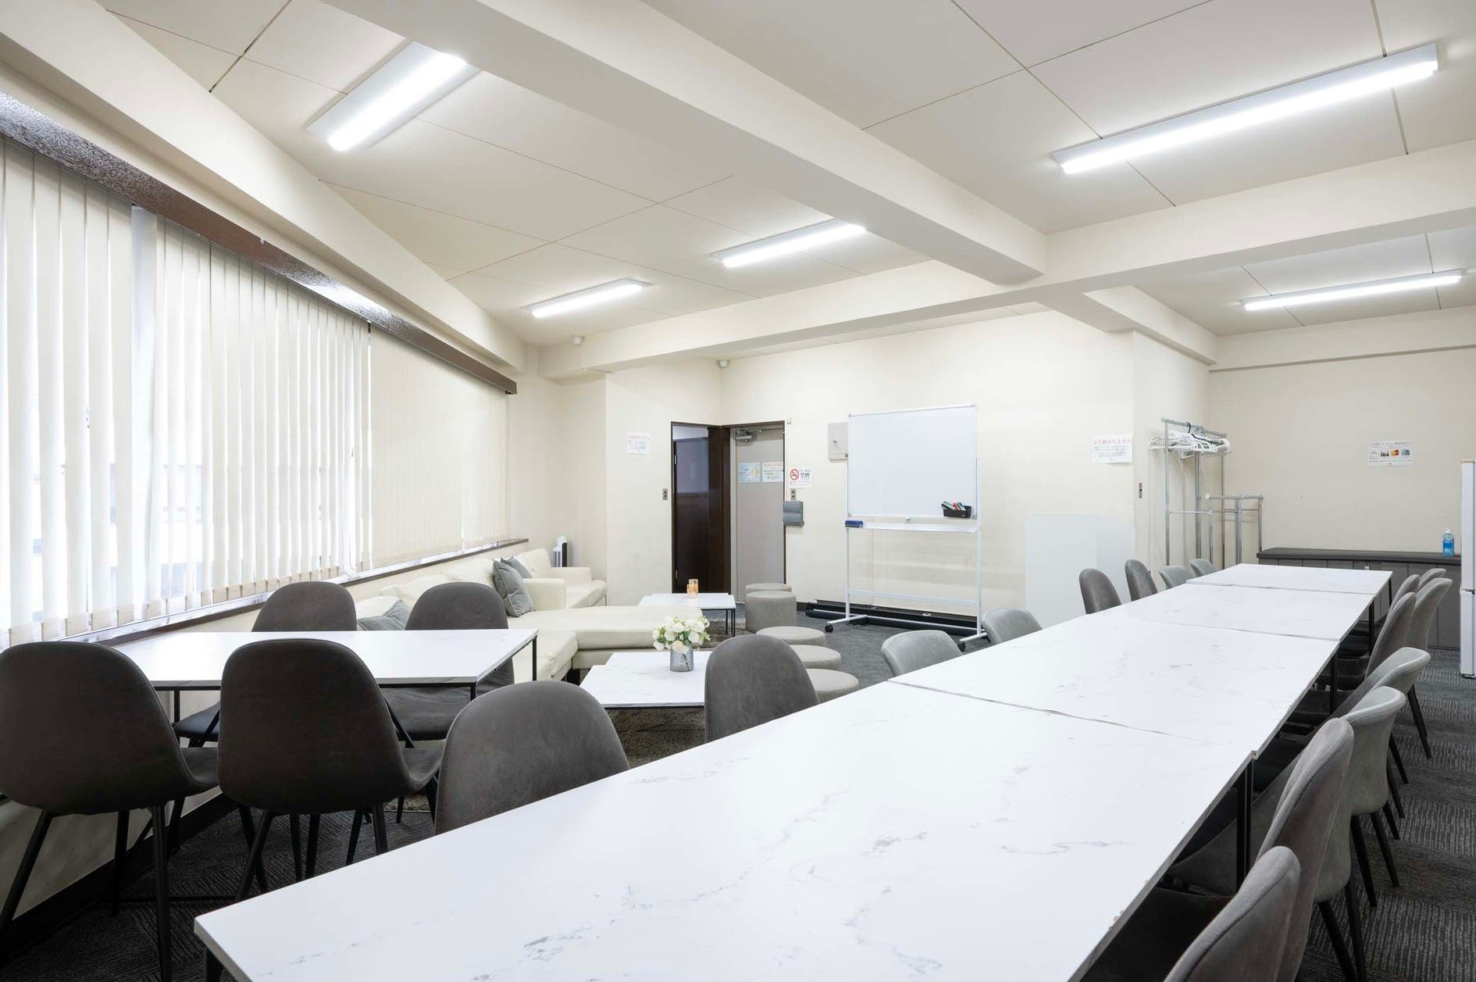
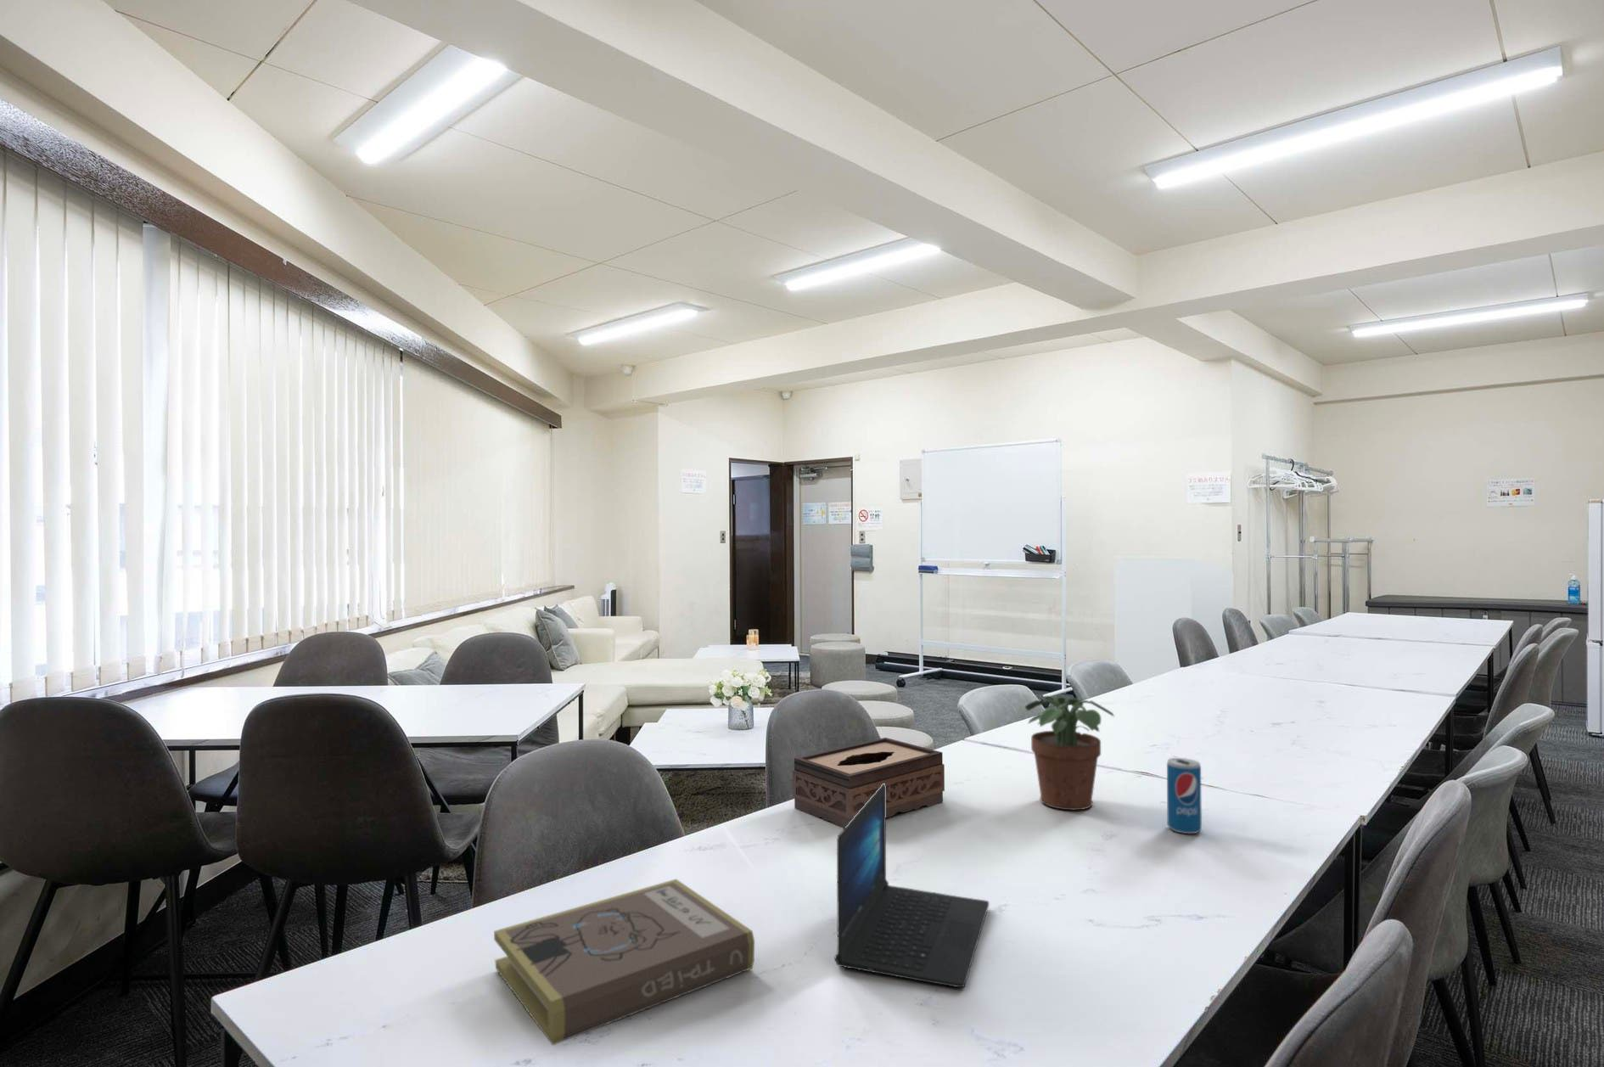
+ laptop (912, 888)
+ beverage can (1184, 794)
+ potted plant (1069, 753)
+ tissue box (869, 780)
+ book (624, 950)
